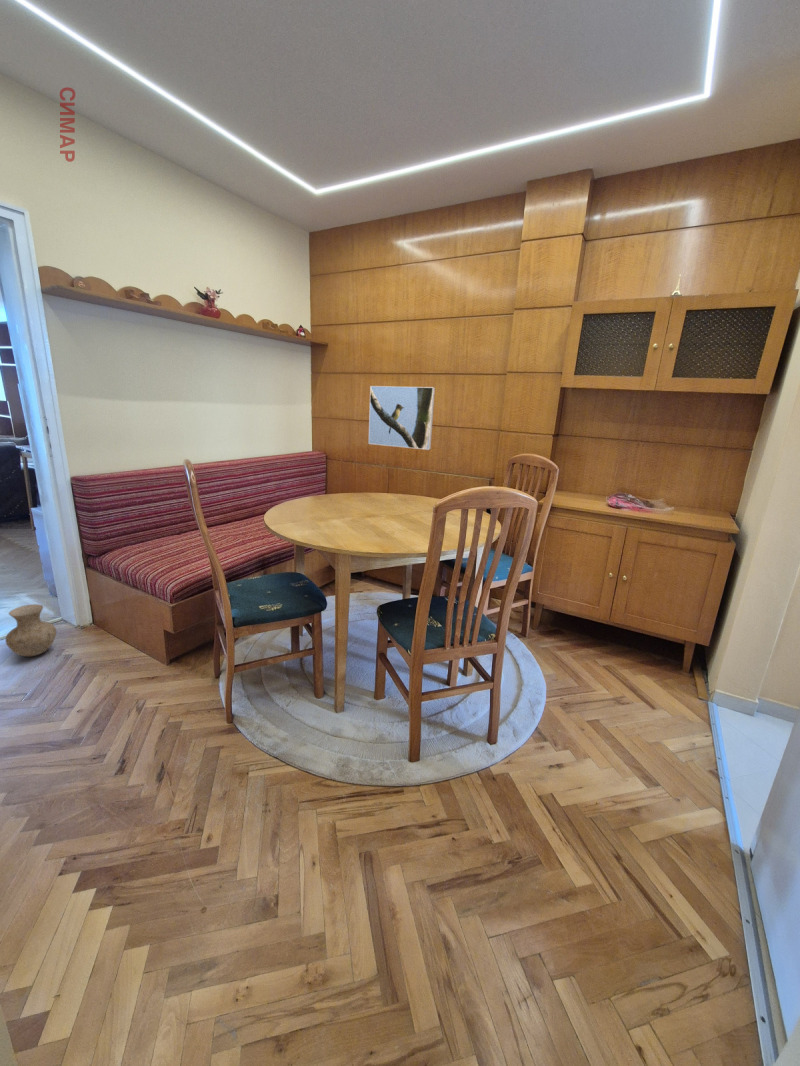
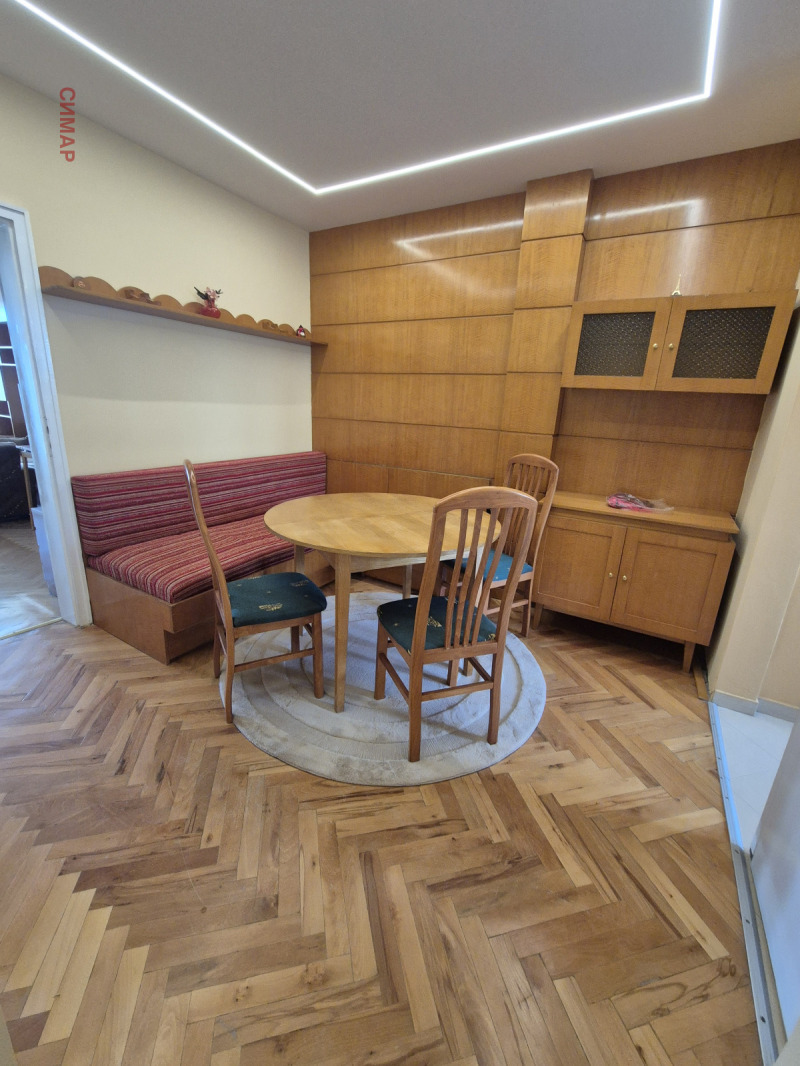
- vase (30, 631)
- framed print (399, 417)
